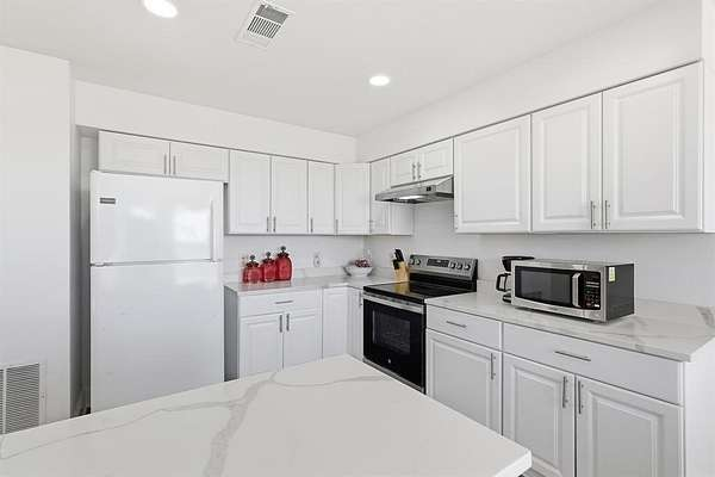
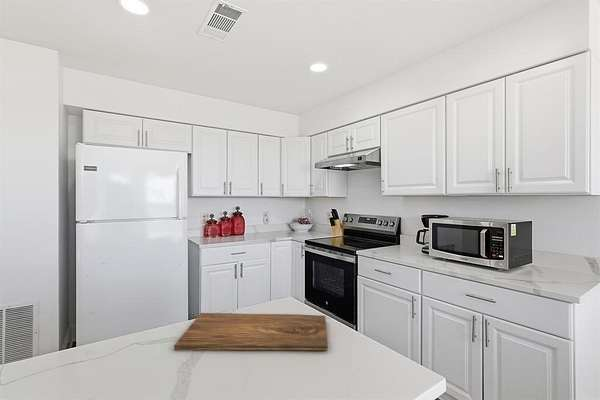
+ cutting board (257, 329)
